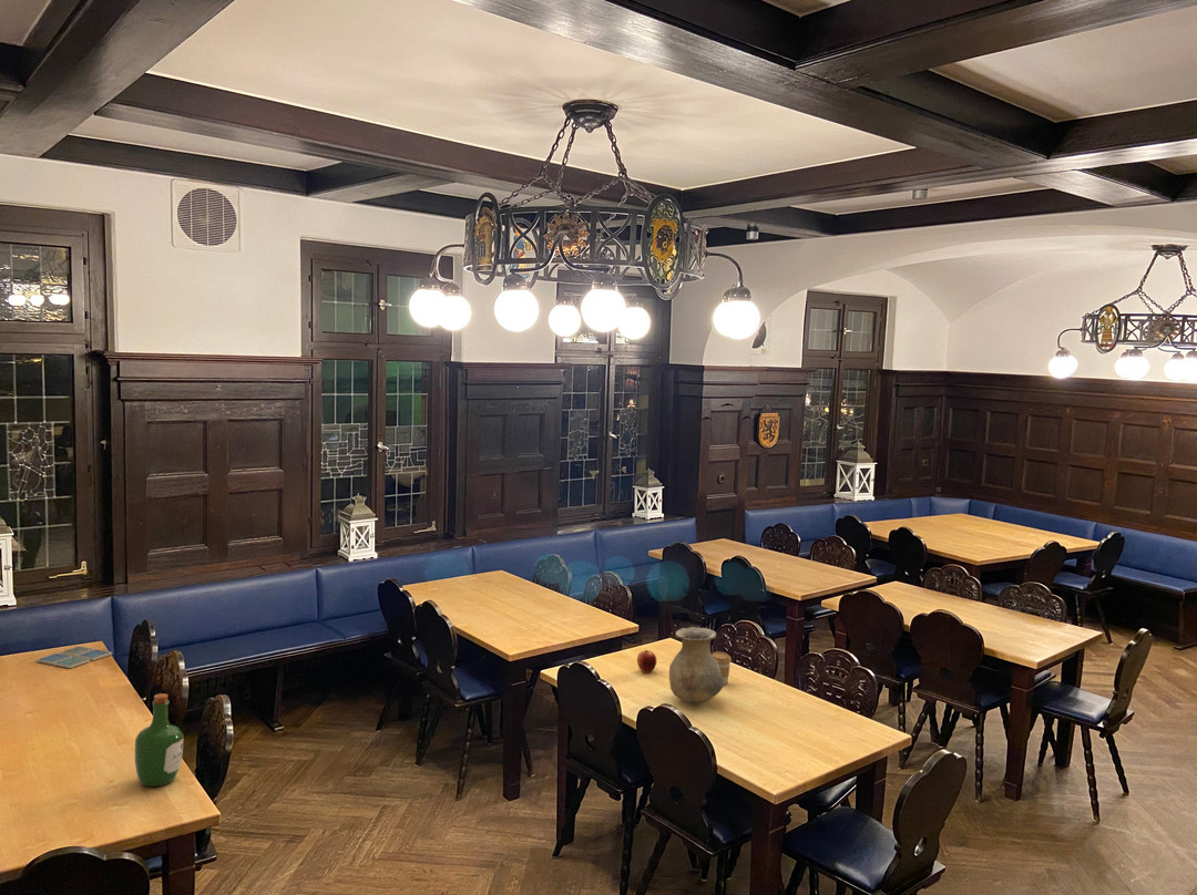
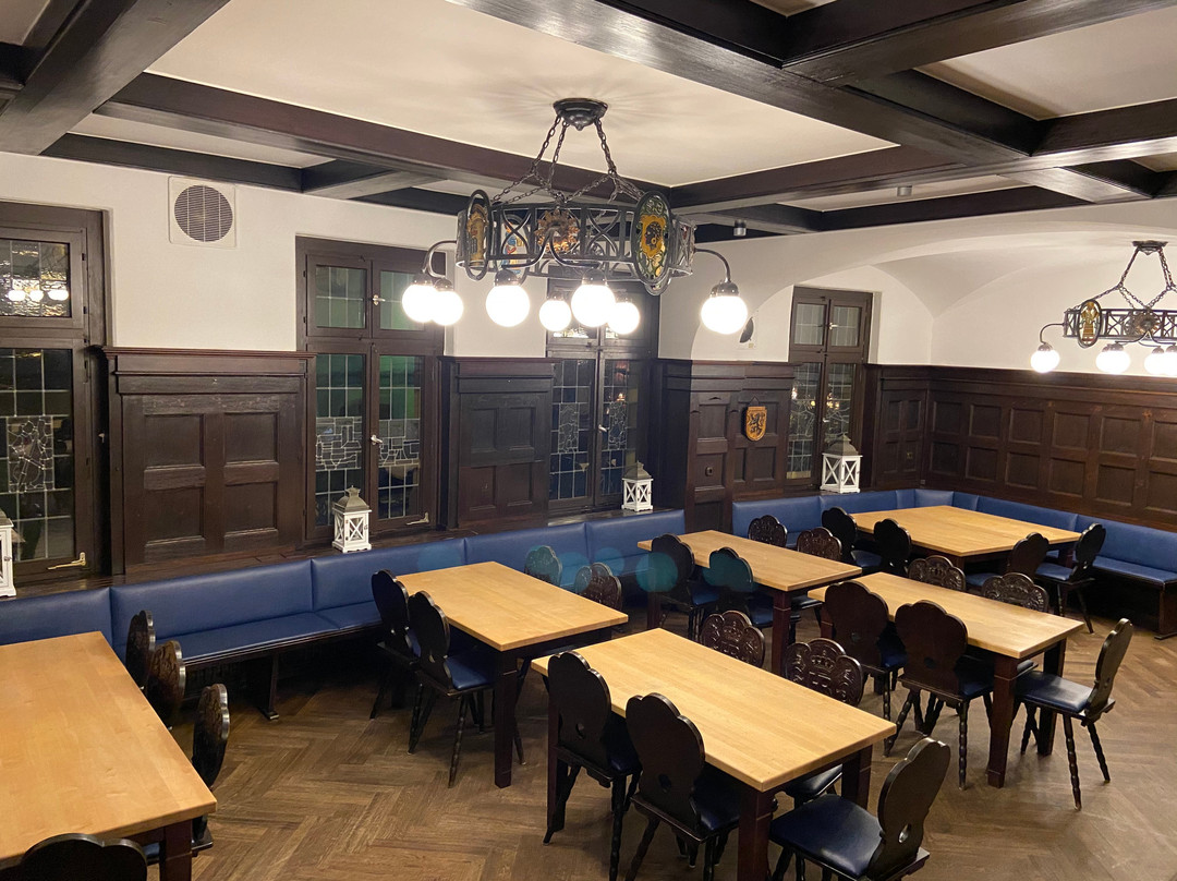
- wine bottle (158, 737)
- drink coaster (74, 656)
- vase (695, 666)
- apple (646, 660)
- coffee cup (720, 668)
